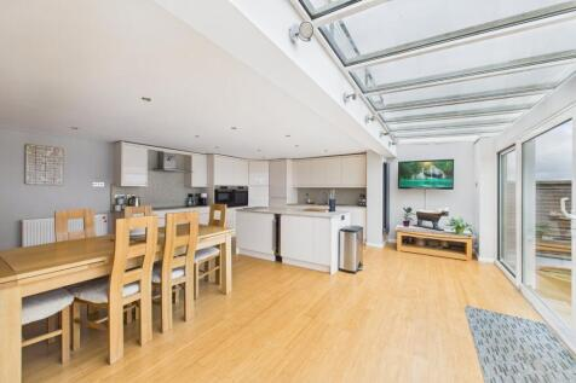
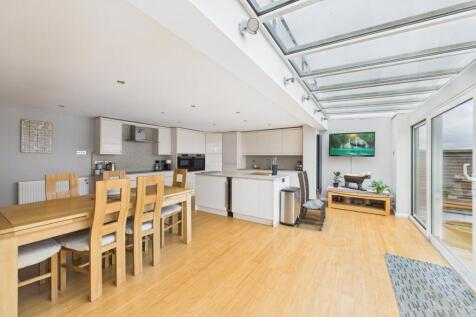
+ dining chair (312, 199)
